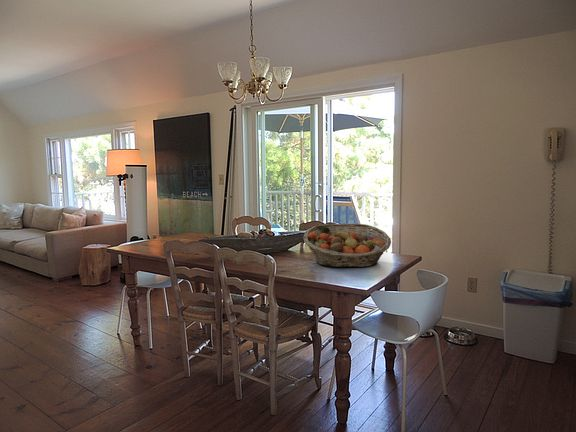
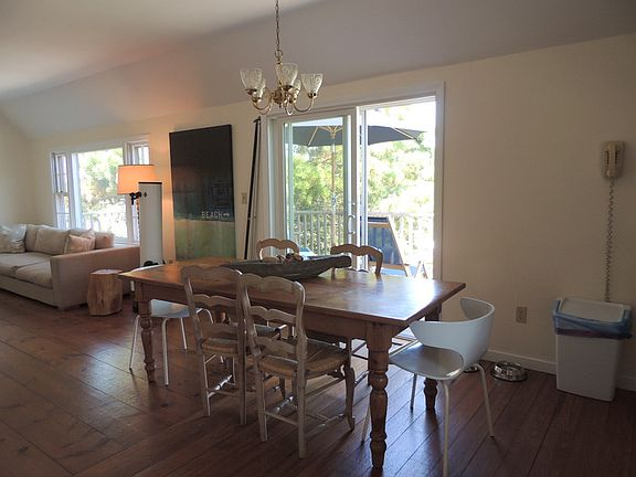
- fruit basket (346, 244)
